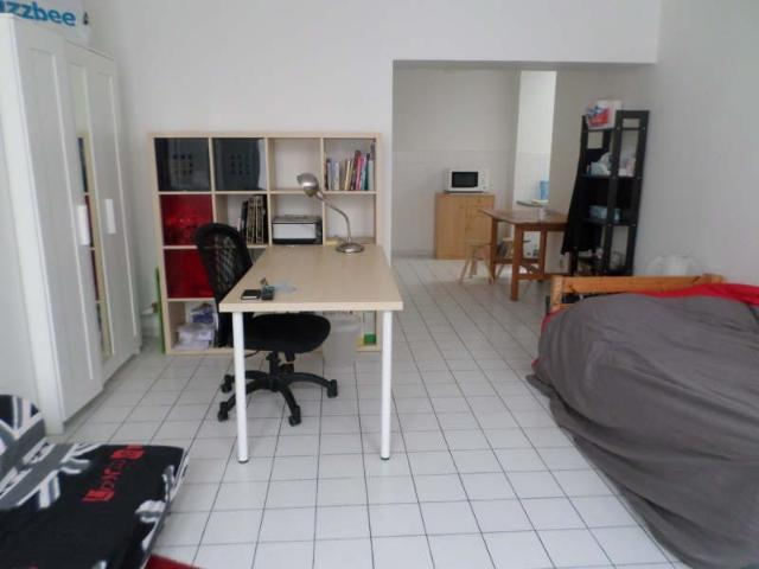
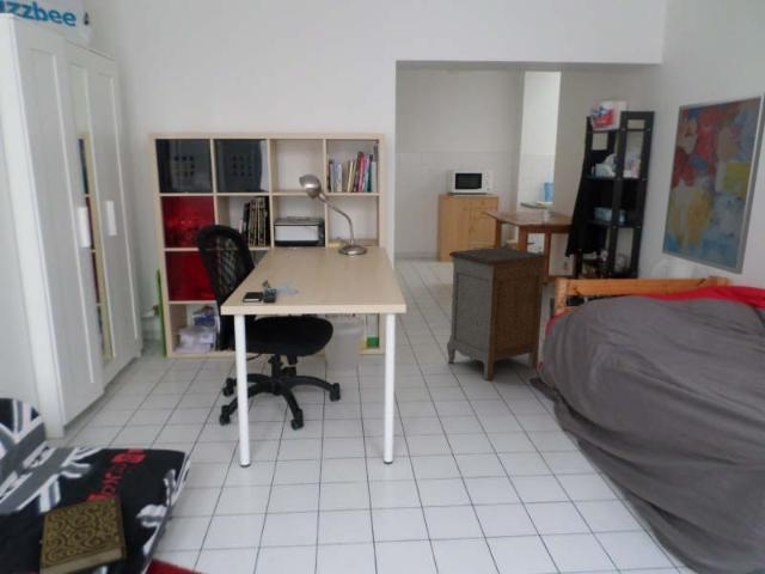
+ book (82, 532)
+ wall art (708, 183)
+ nightstand (490, 309)
